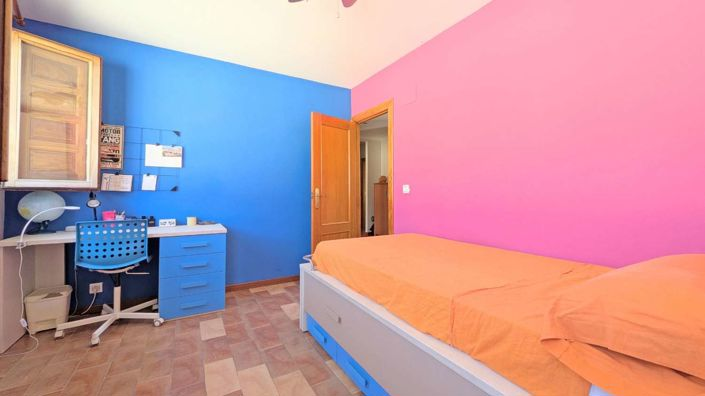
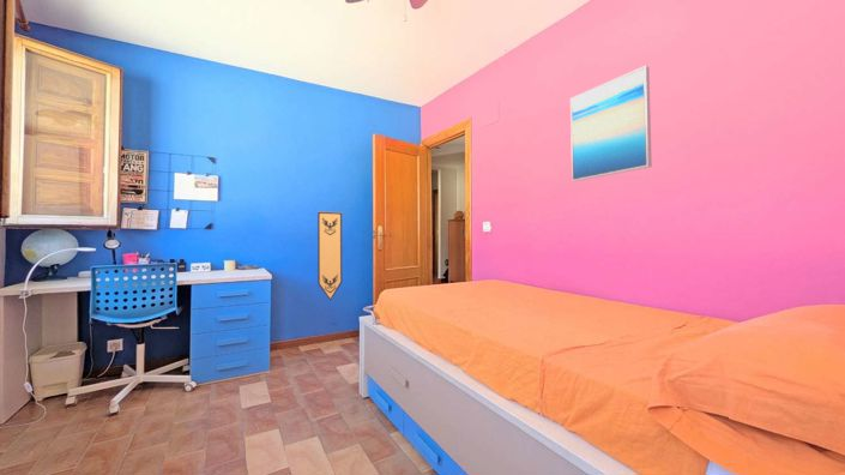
+ wall art (606, 128)
+ pennant (330, 255)
